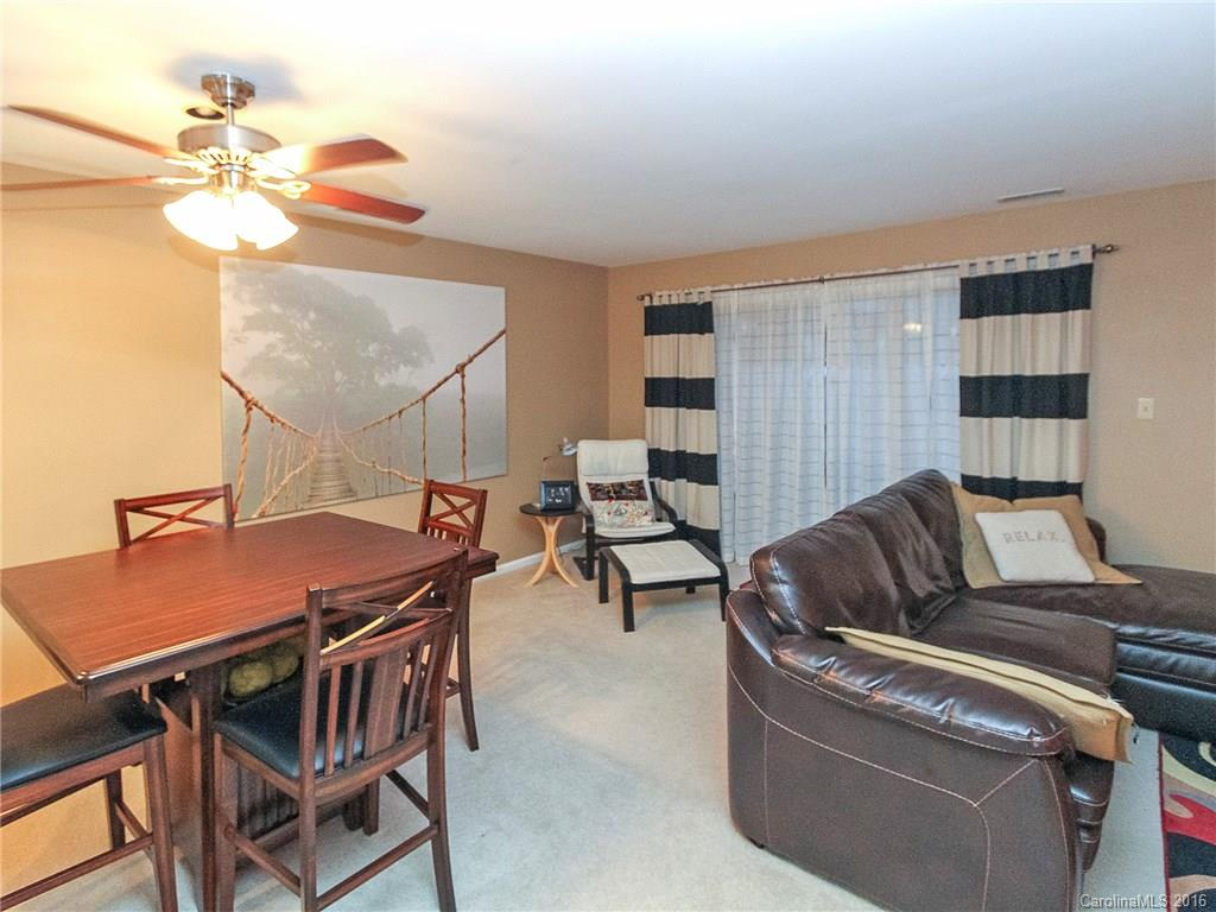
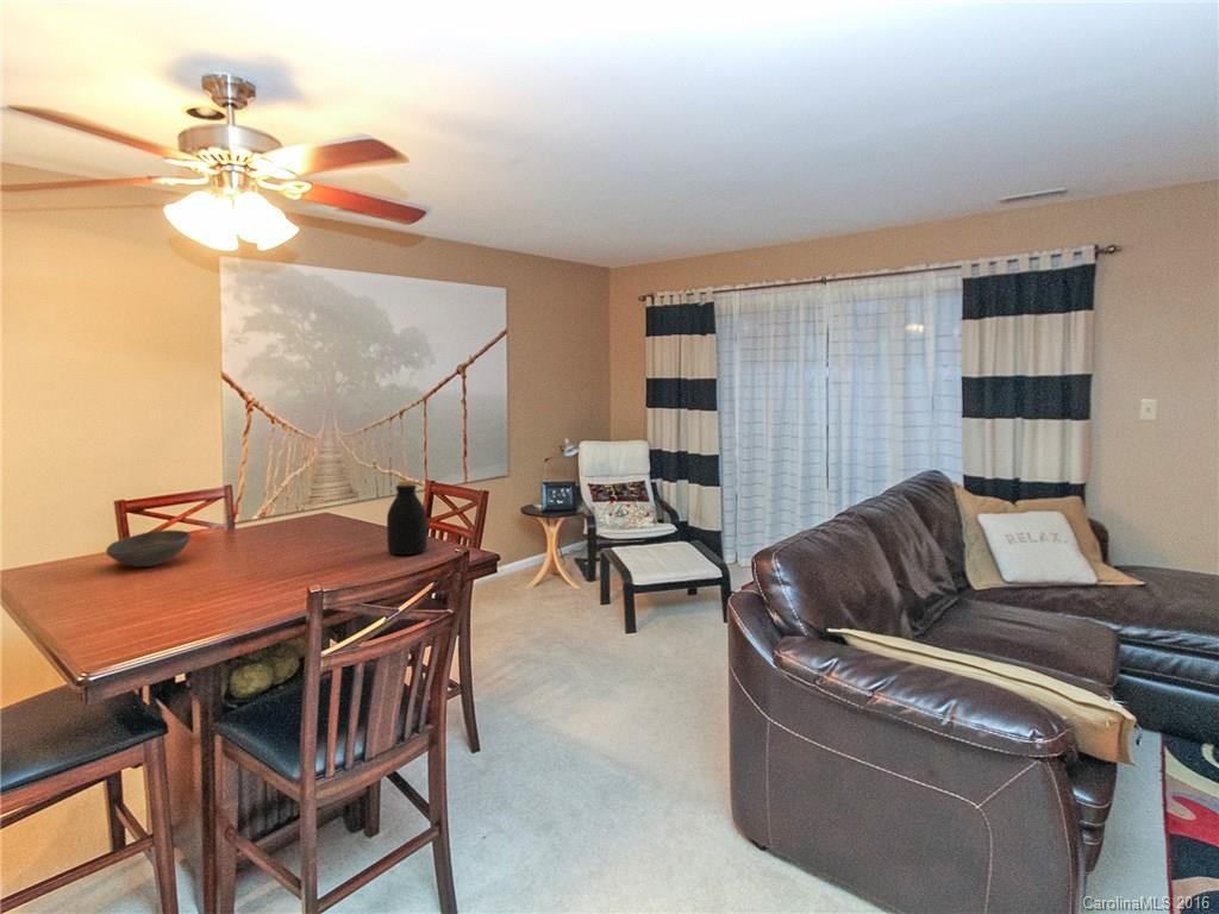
+ bowl (149, 549)
+ bottle (406, 515)
